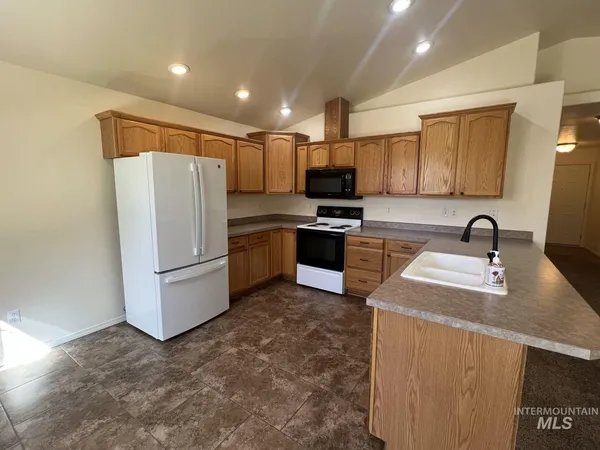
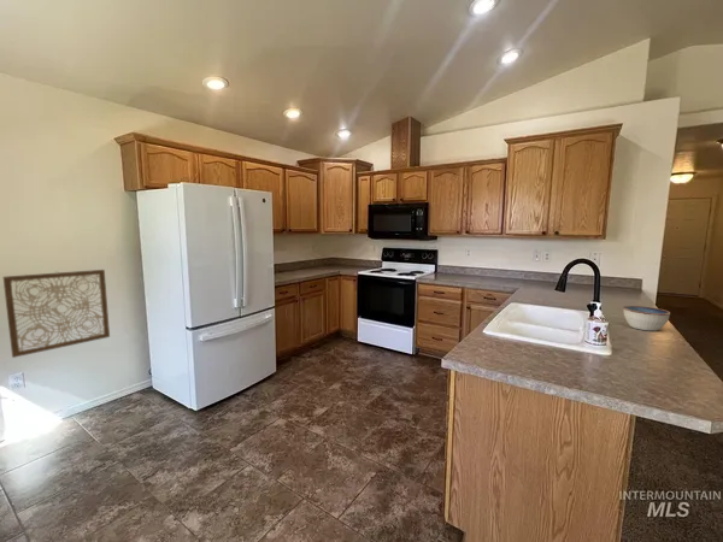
+ wall art (63, 312)
+ bowl (645, 318)
